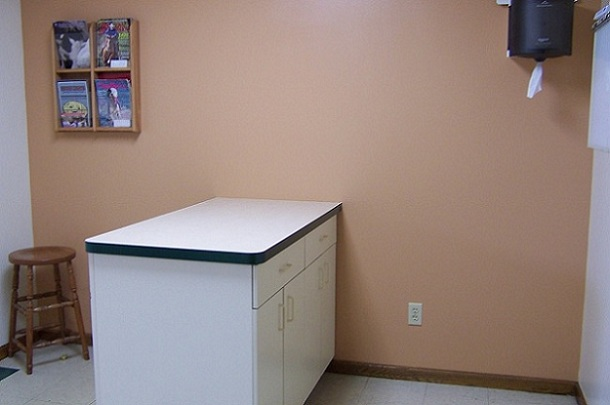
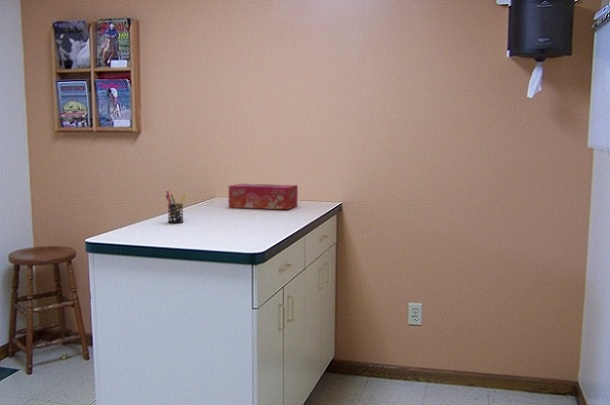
+ pen holder (174, 206)
+ tissue box (263, 196)
